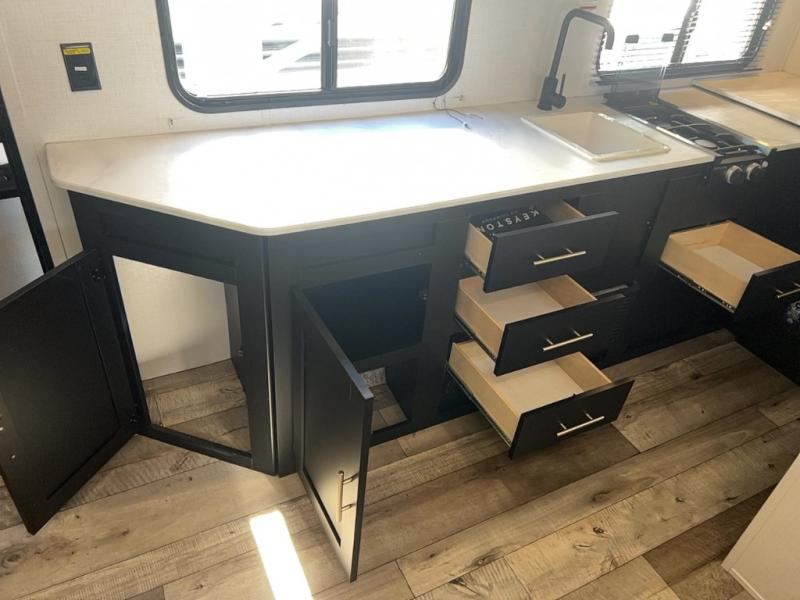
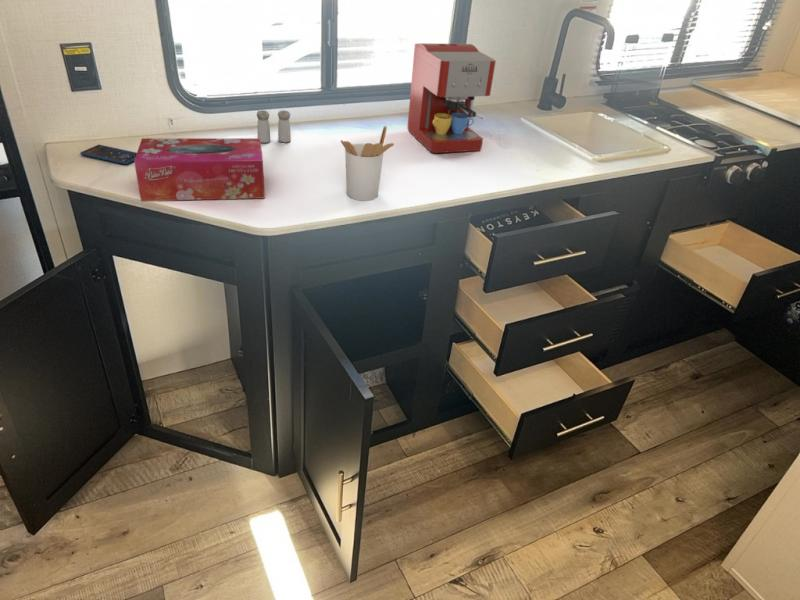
+ salt and pepper shaker (269, 126)
+ utensil holder (368, 165)
+ coffee maker (448, 95)
+ smartphone (112, 154)
+ tissue box (203, 168)
